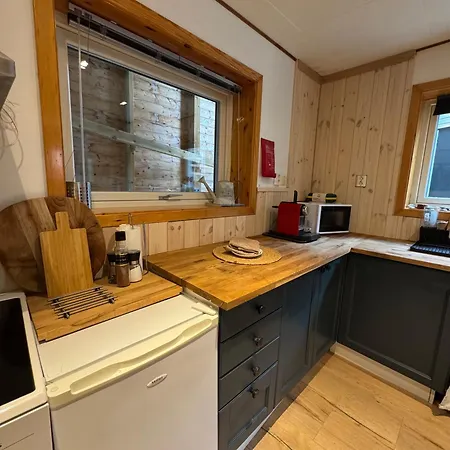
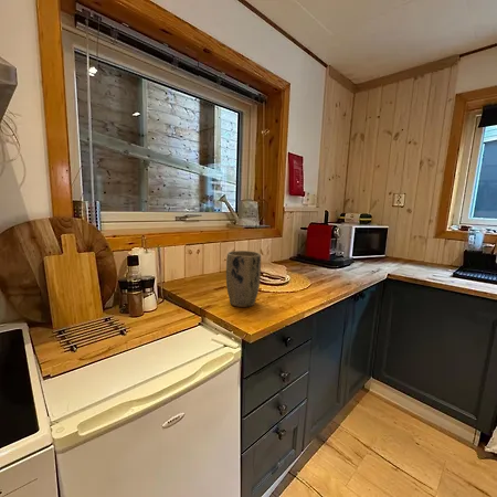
+ plant pot (243, 278)
